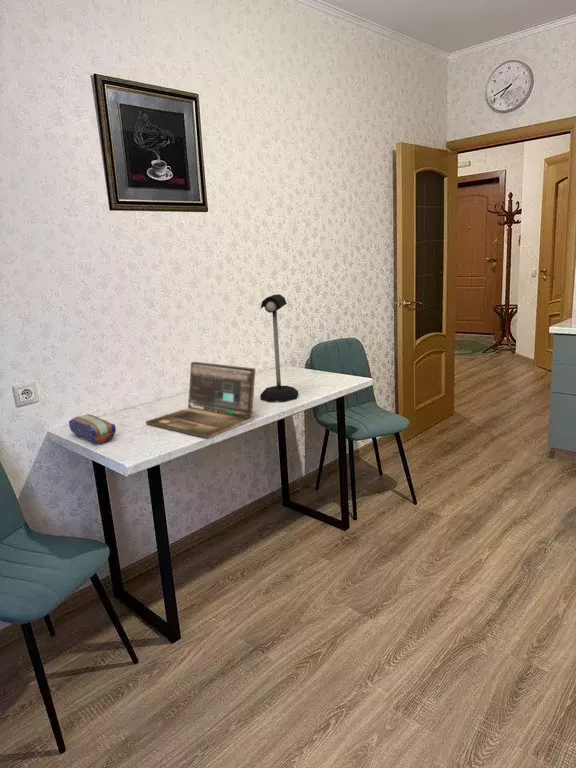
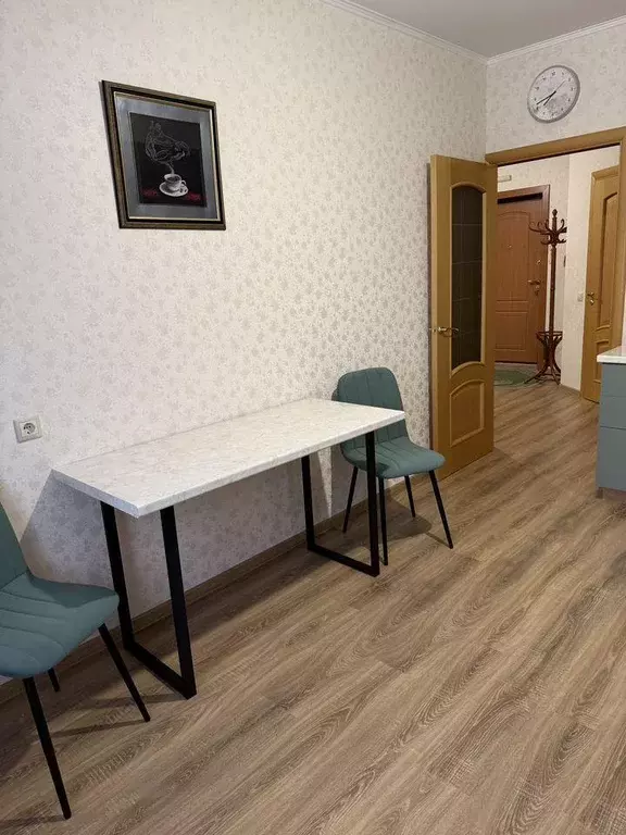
- mailbox (276, 347)
- laptop (200, 396)
- pencil case (92, 427)
